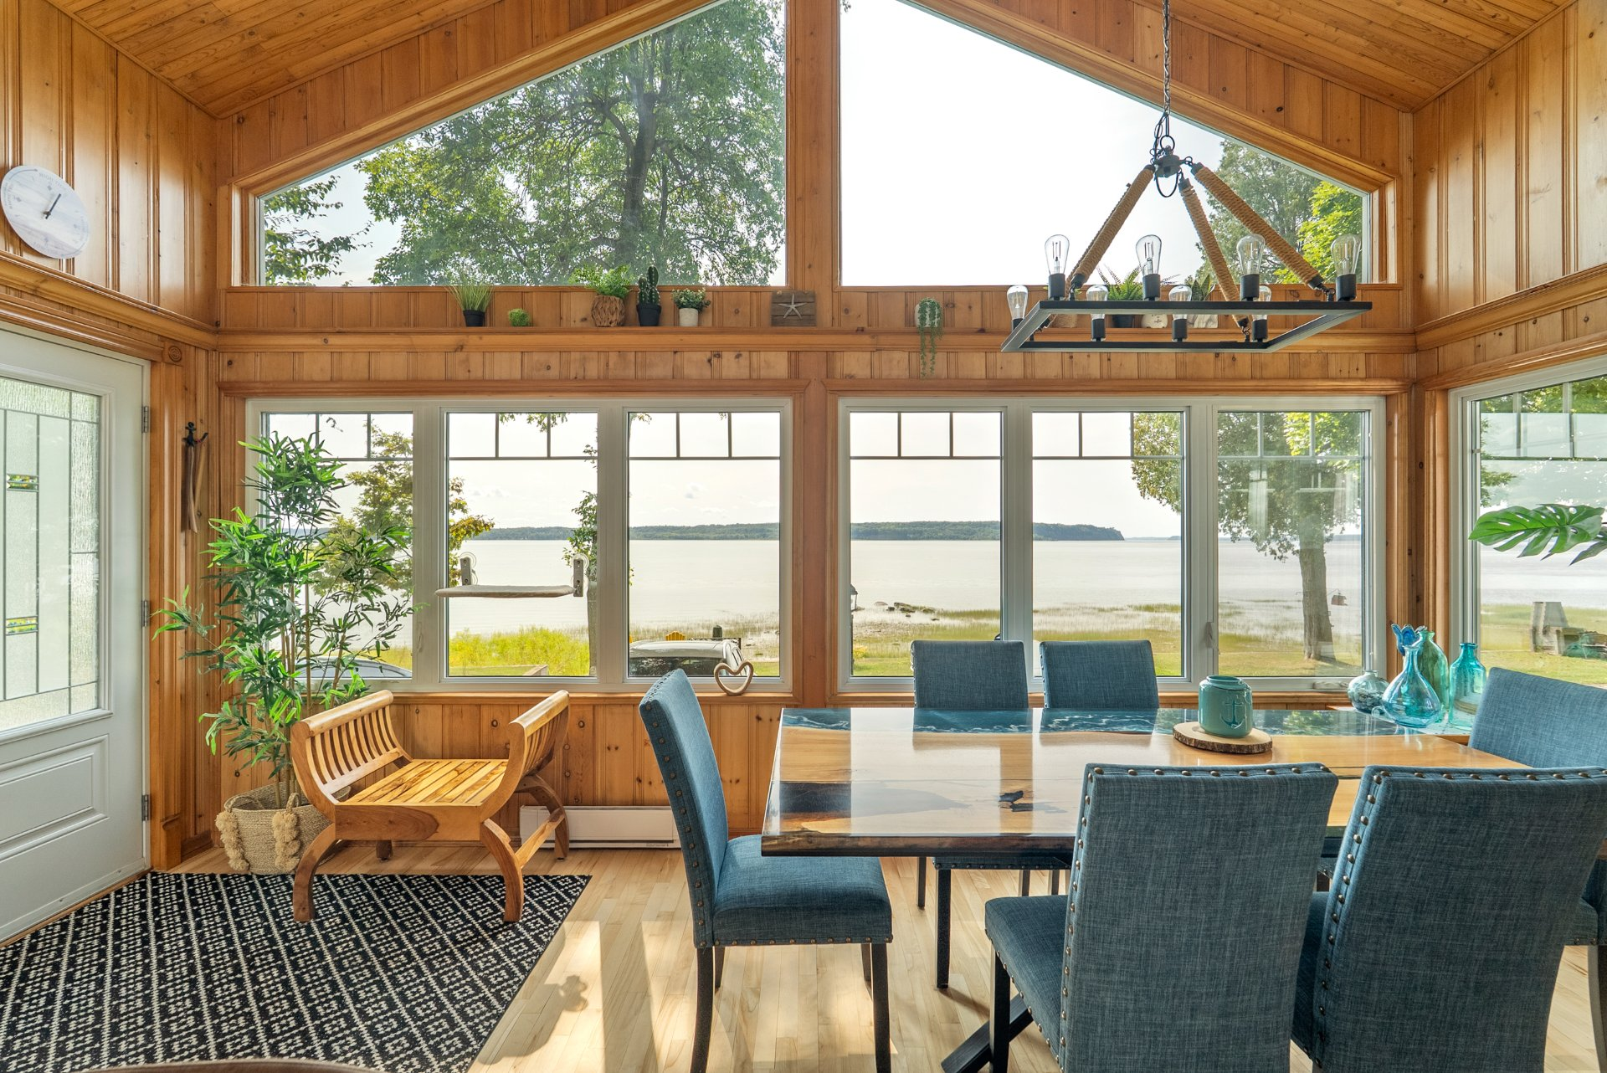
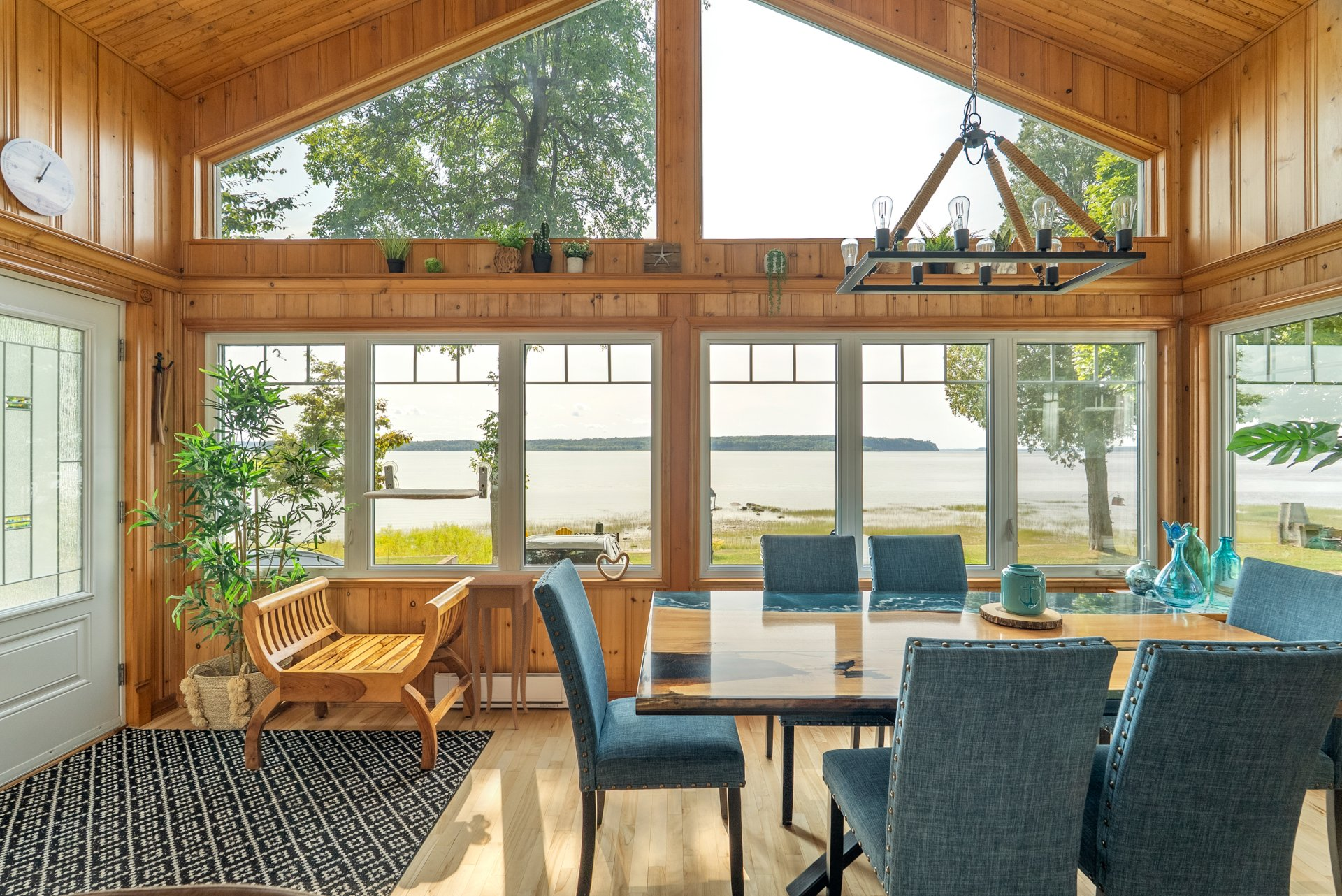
+ side table (491, 650)
